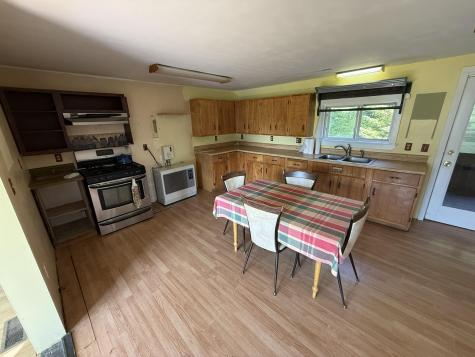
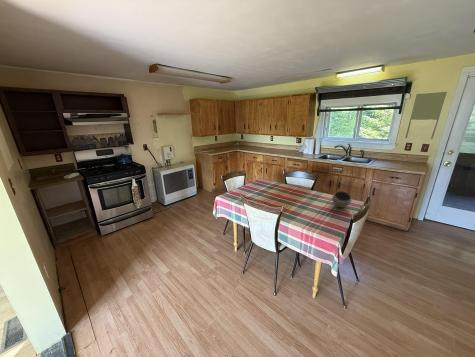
+ bowl (341, 199)
